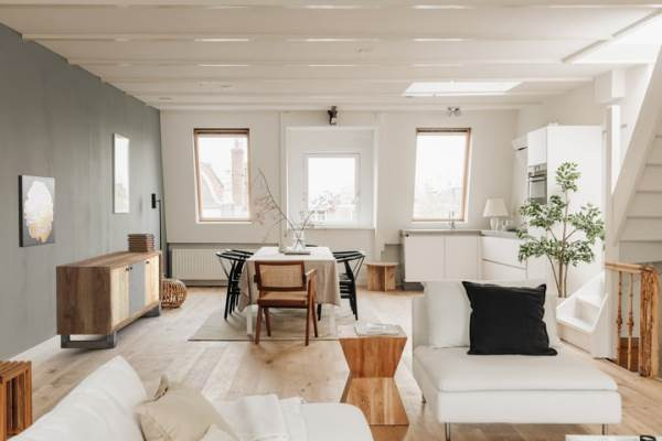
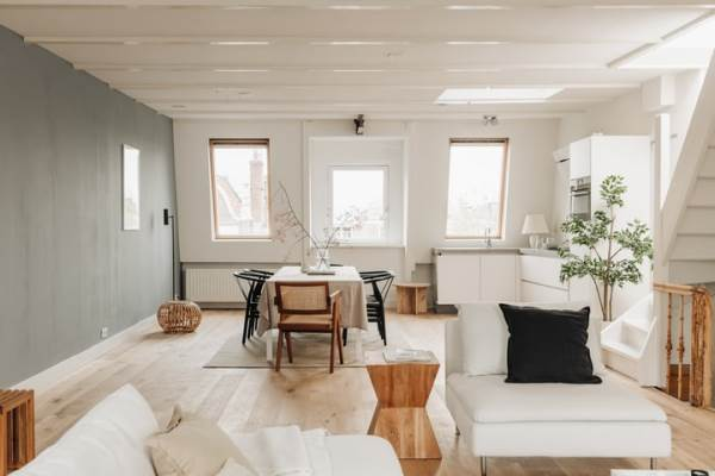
- book stack (140, 243)
- sideboard (116, 293)
- wall art (36, 211)
